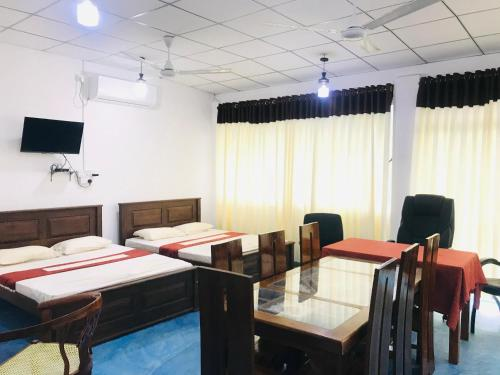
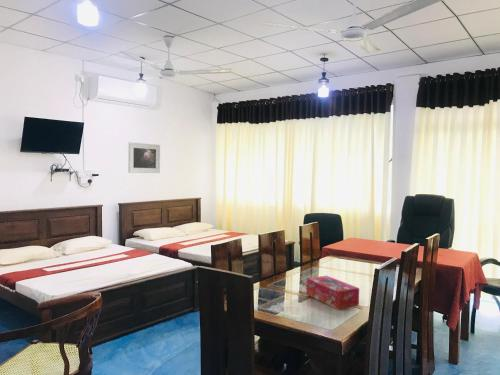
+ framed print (144, 158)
+ tissue box (331, 291)
